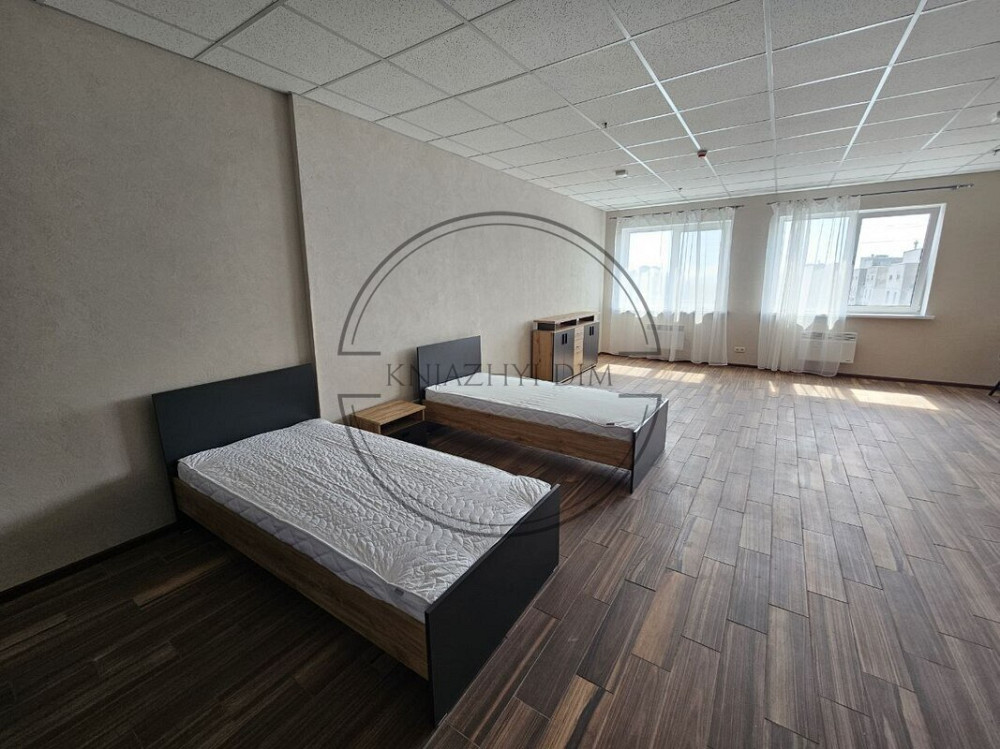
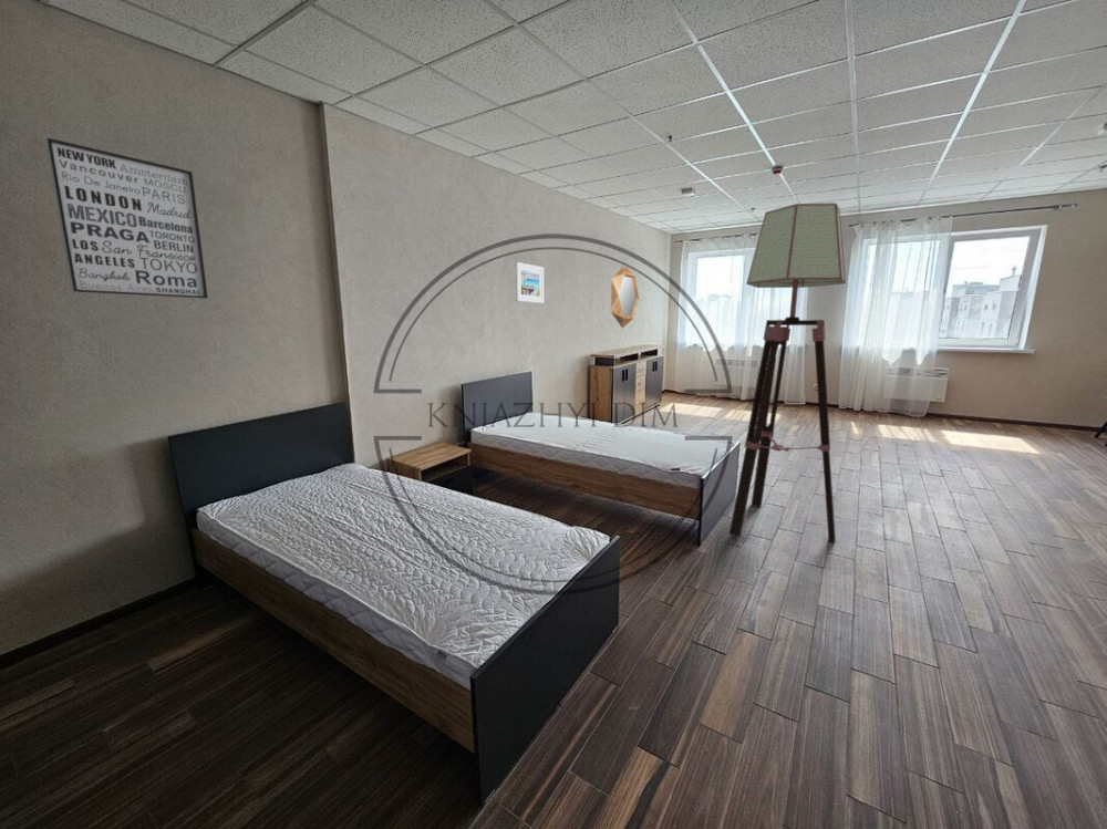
+ wall art (135, 228)
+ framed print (529, 283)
+ floor lamp (782, 373)
+ home mirror (625, 297)
